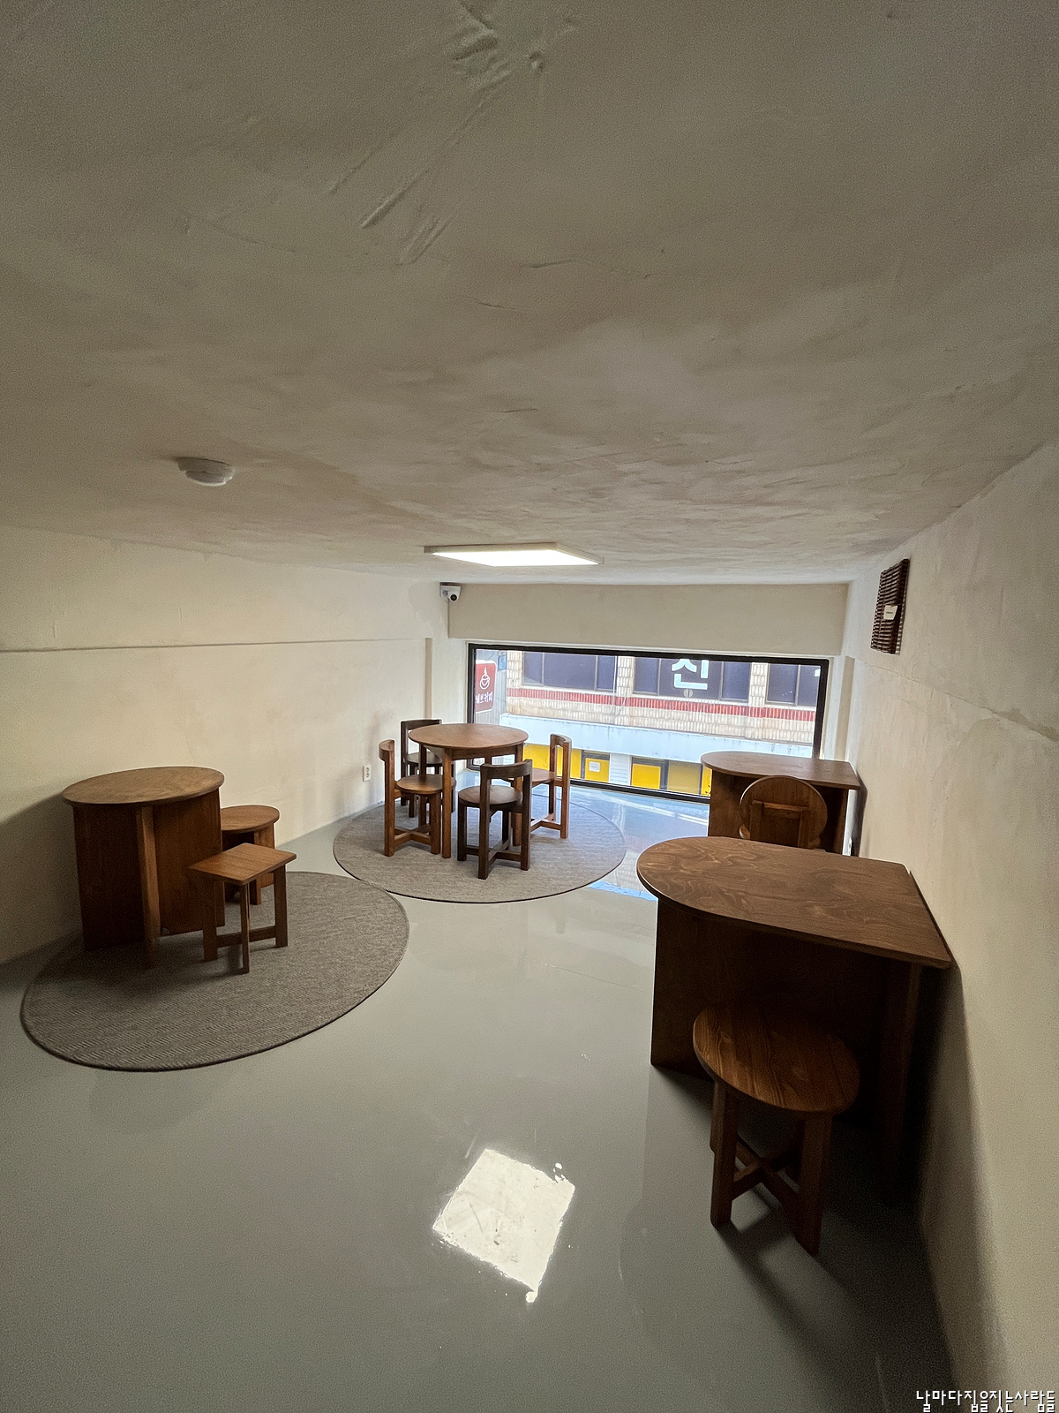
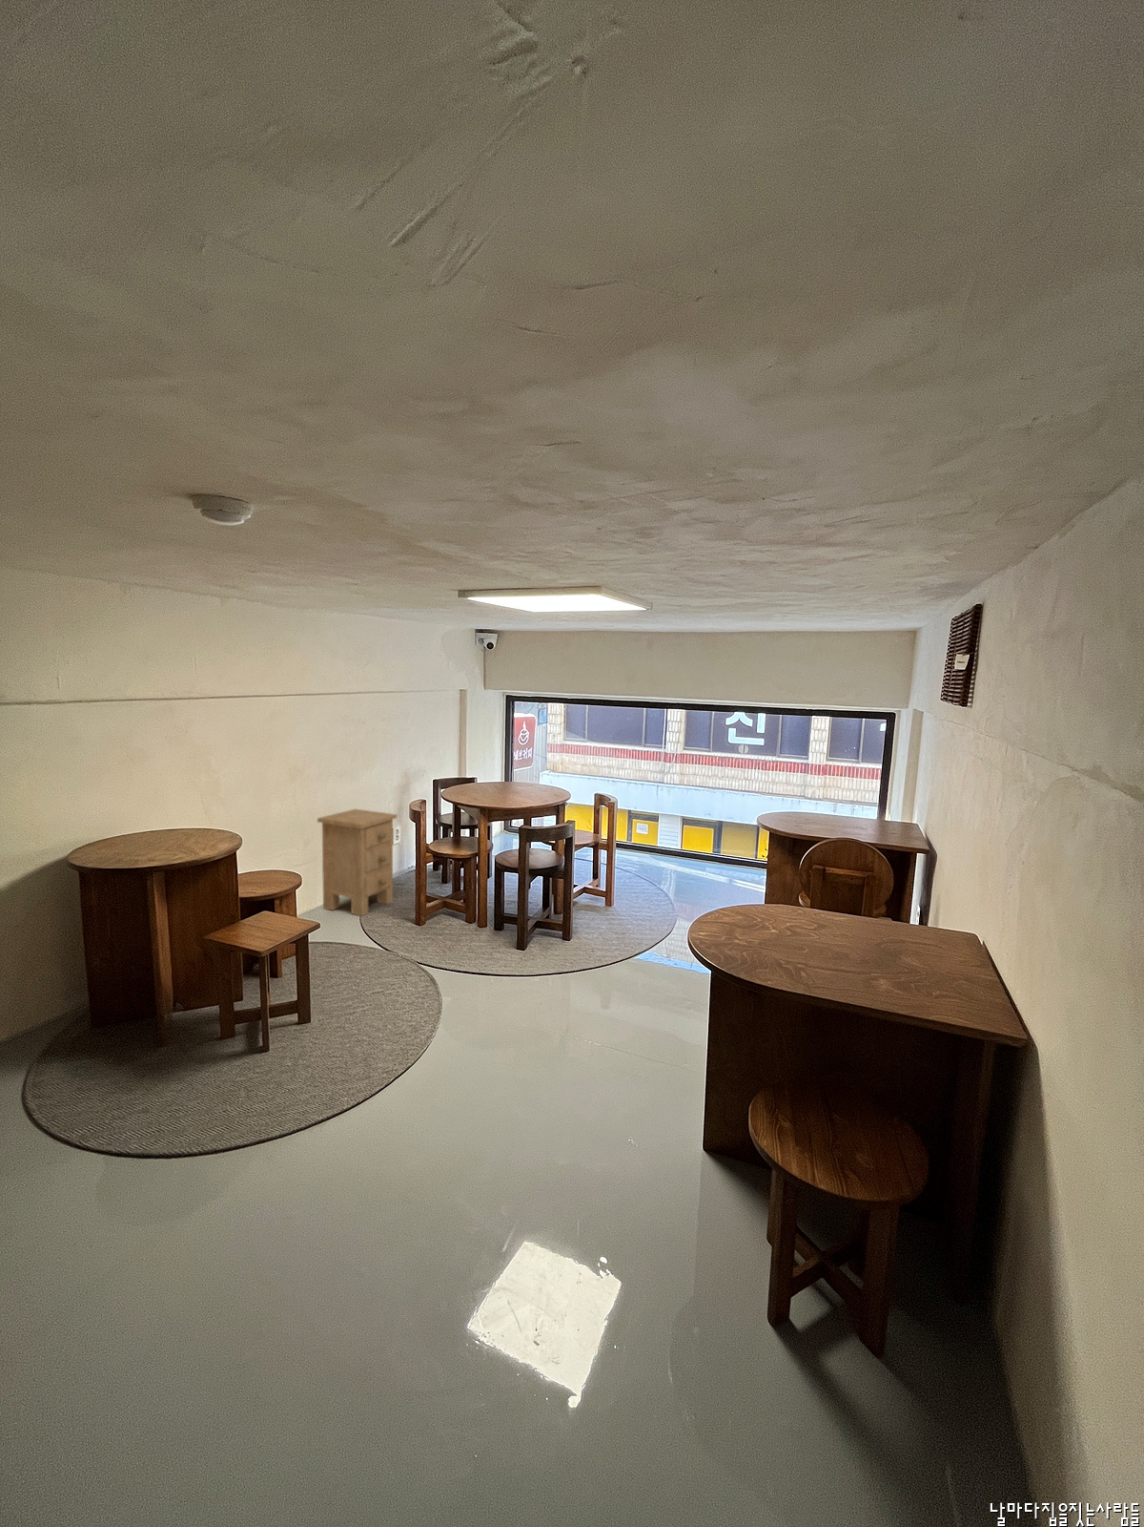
+ nightstand (361, 861)
